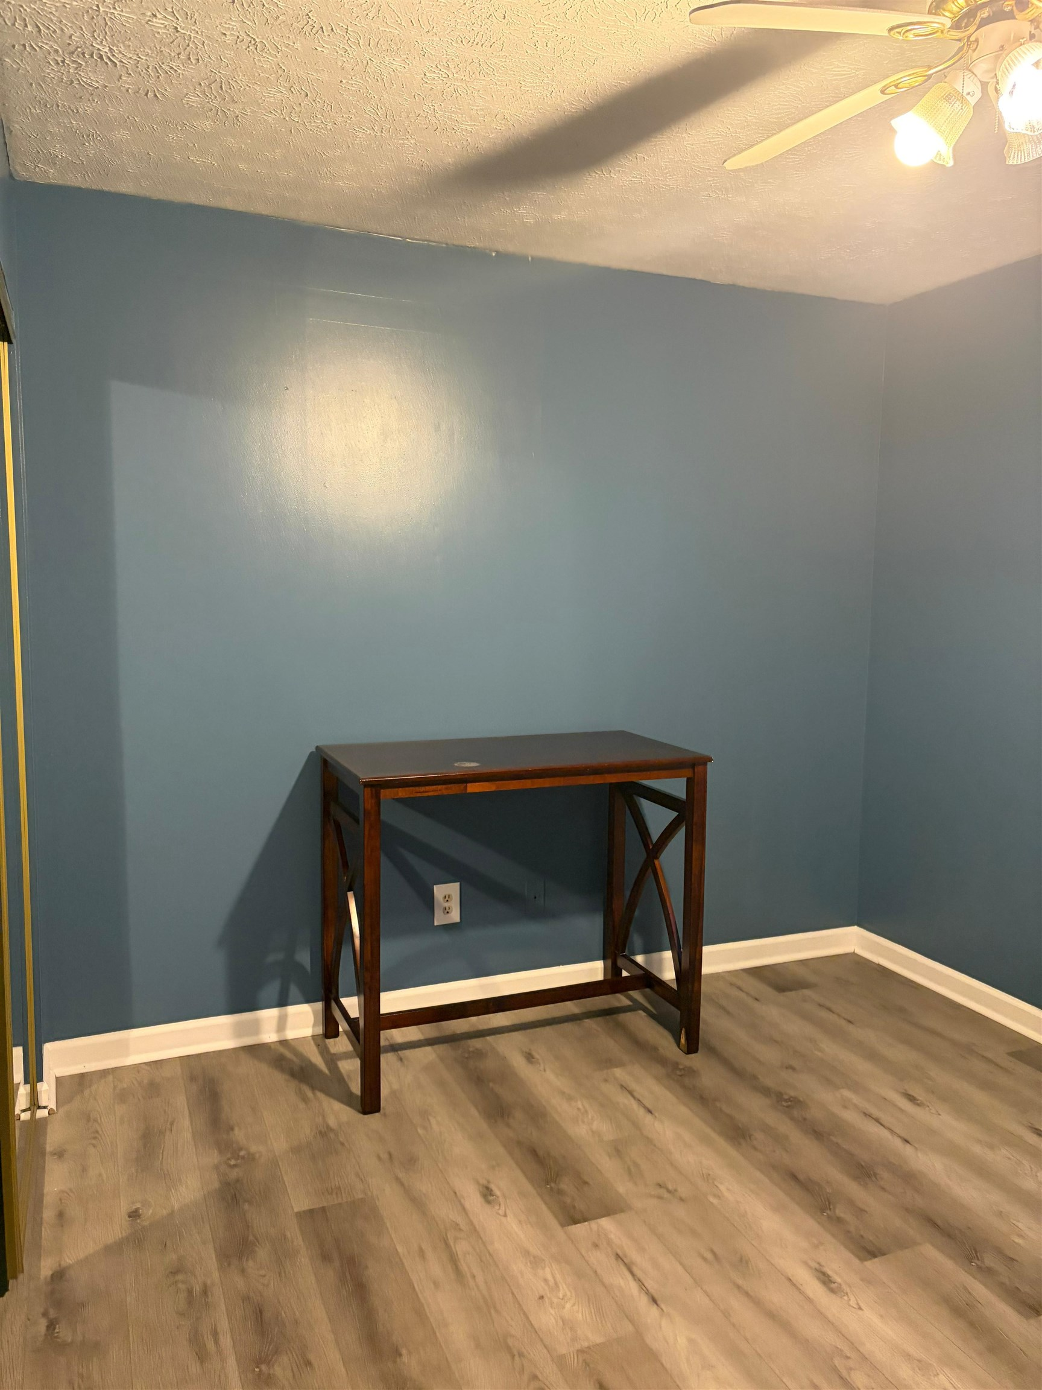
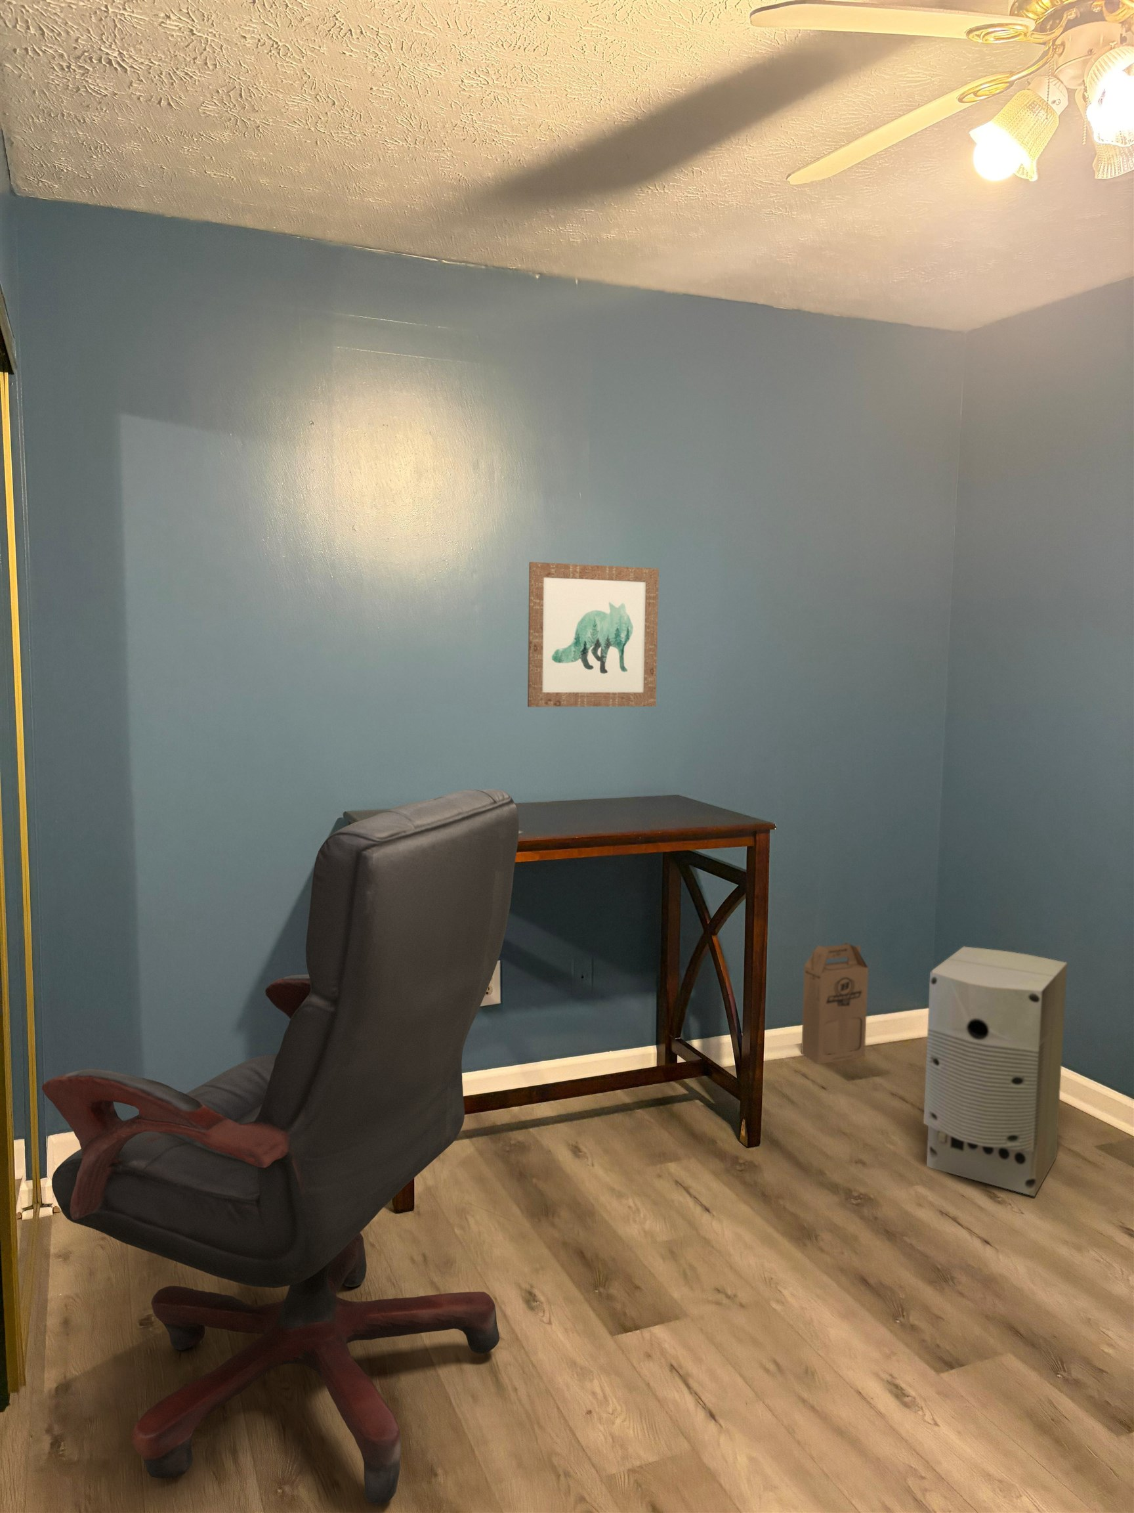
+ air purifier (995, 1066)
+ cardboard box (835, 1001)
+ office chair (289, 1094)
+ wall art (594, 636)
